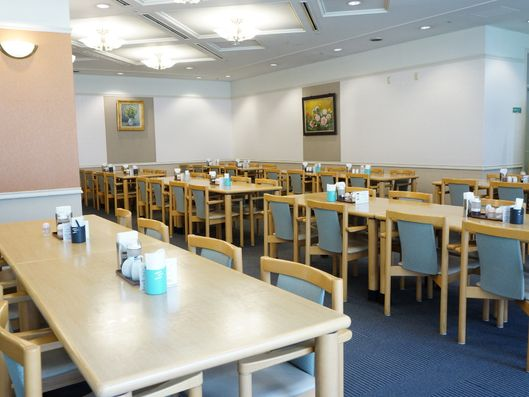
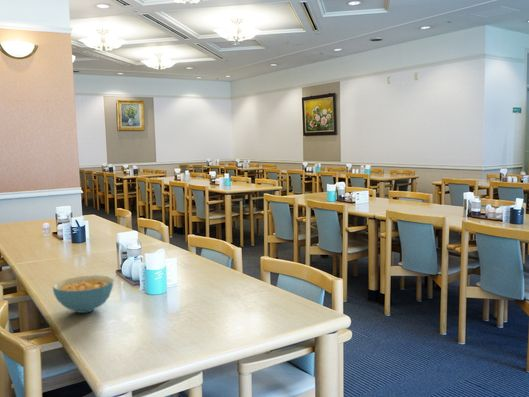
+ cereal bowl (84, 296)
